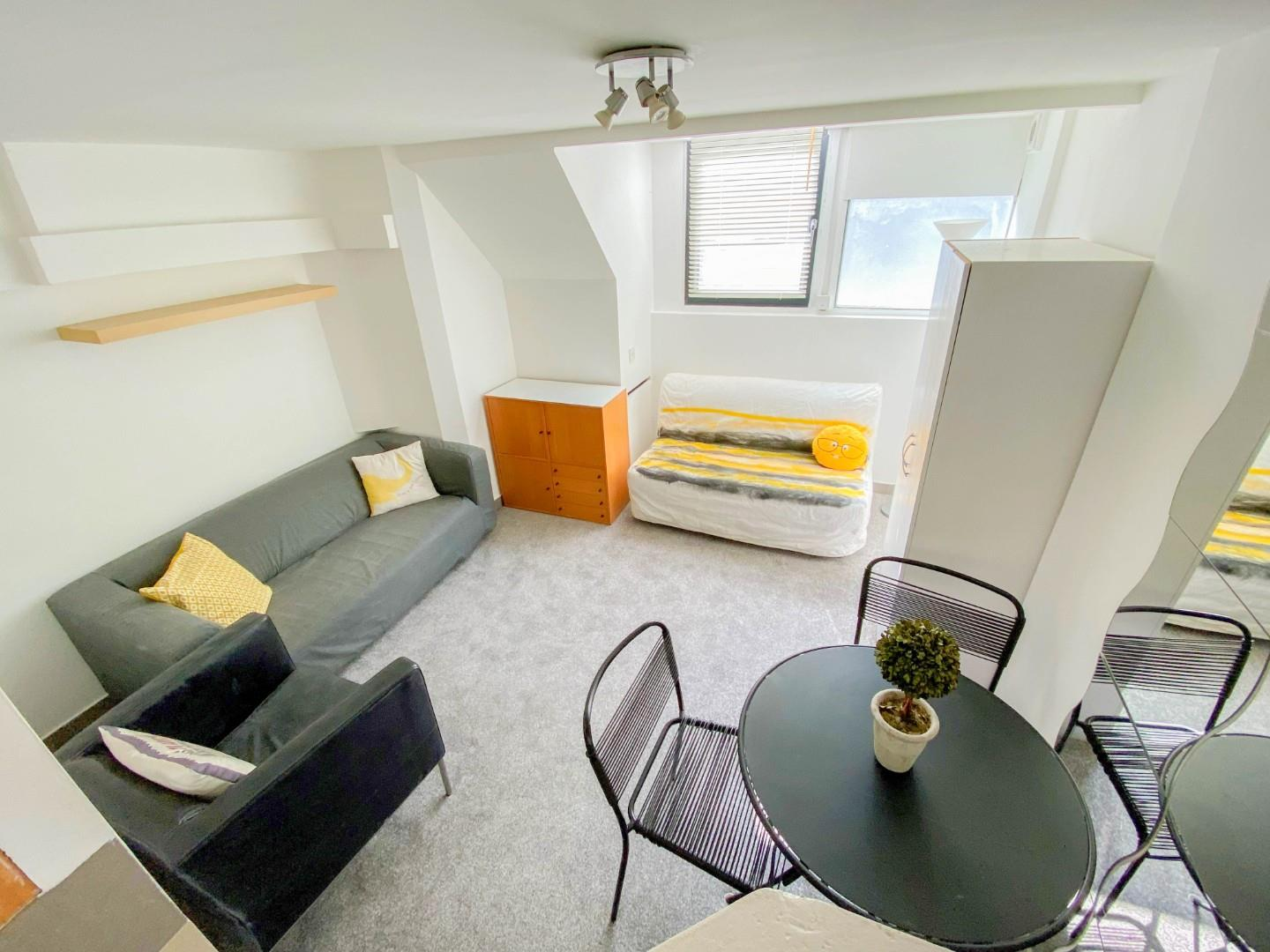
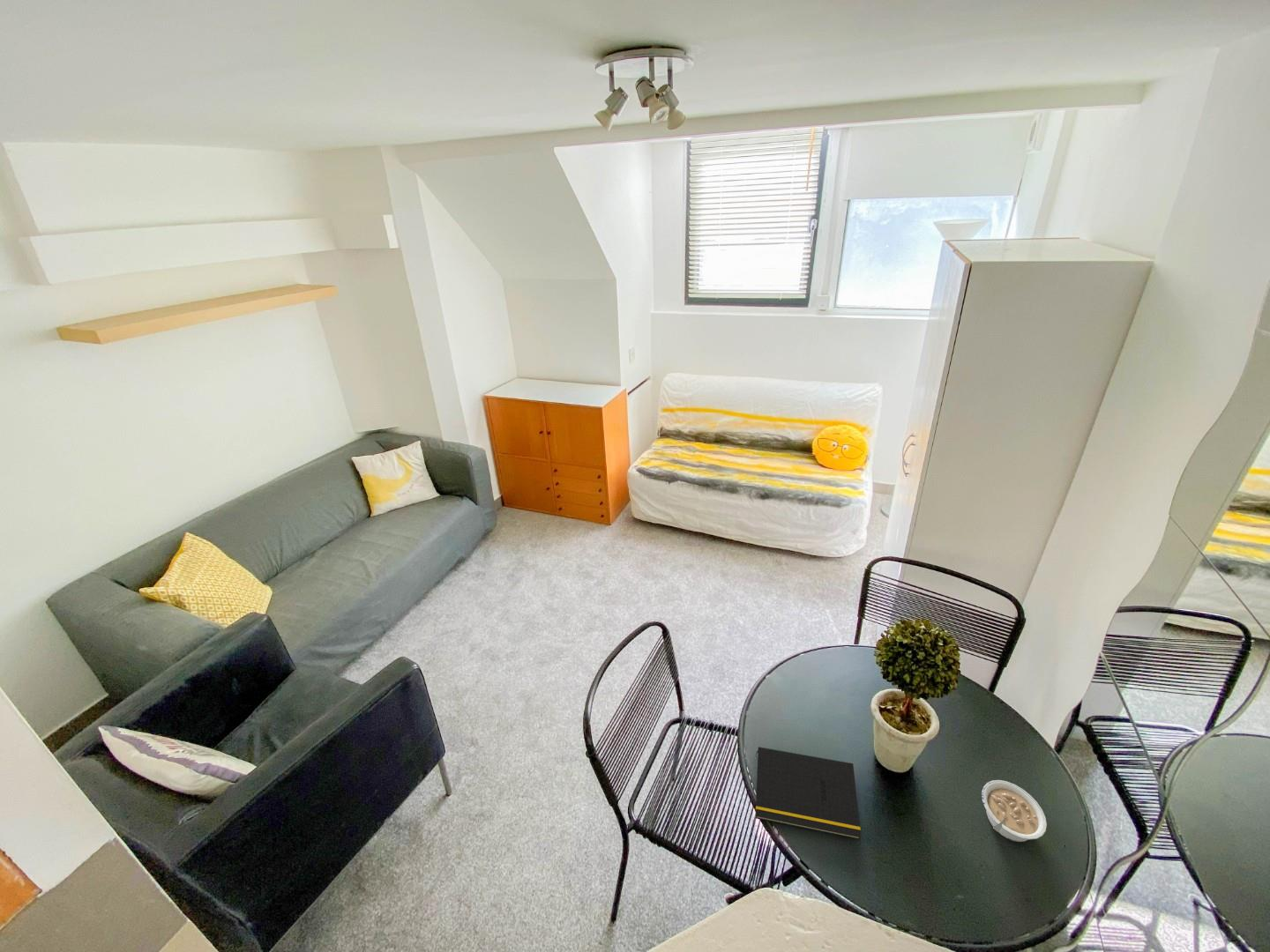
+ notepad (805, 790)
+ legume (1012, 815)
